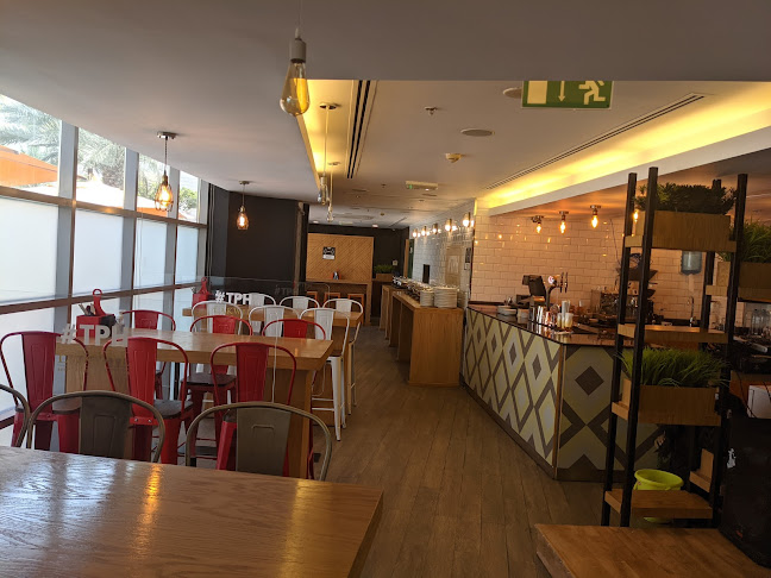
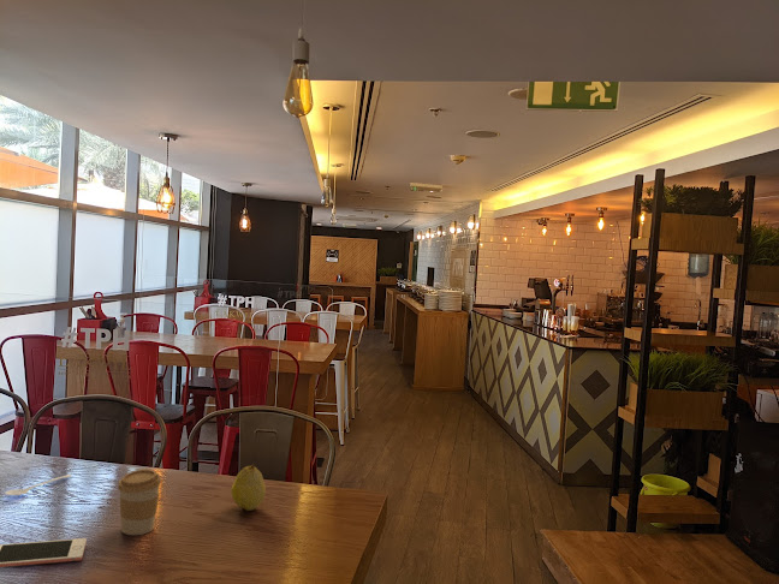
+ fruit (248, 484)
+ stirrer (40, 484)
+ coffee cup (138, 501)
+ cell phone (36, 553)
